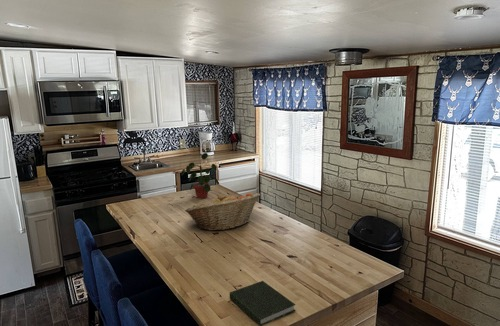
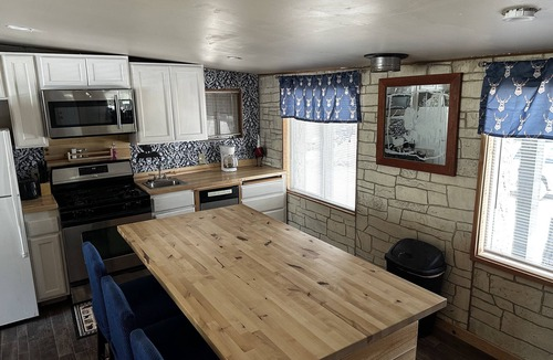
- potted plant (200, 175)
- fruit basket (223, 208)
- book (261, 301)
